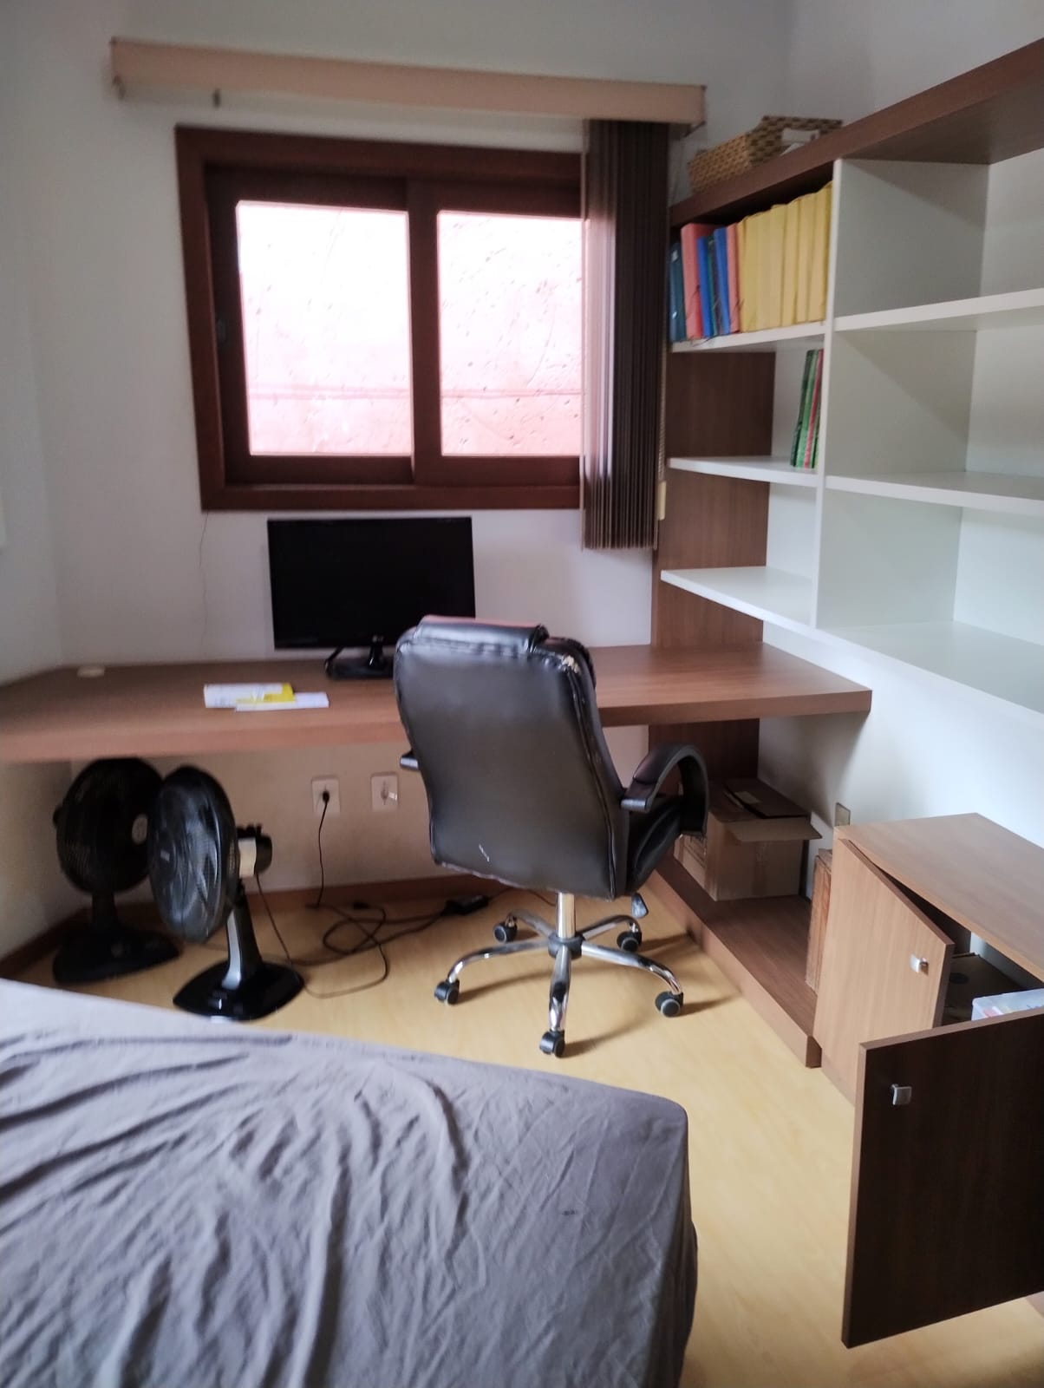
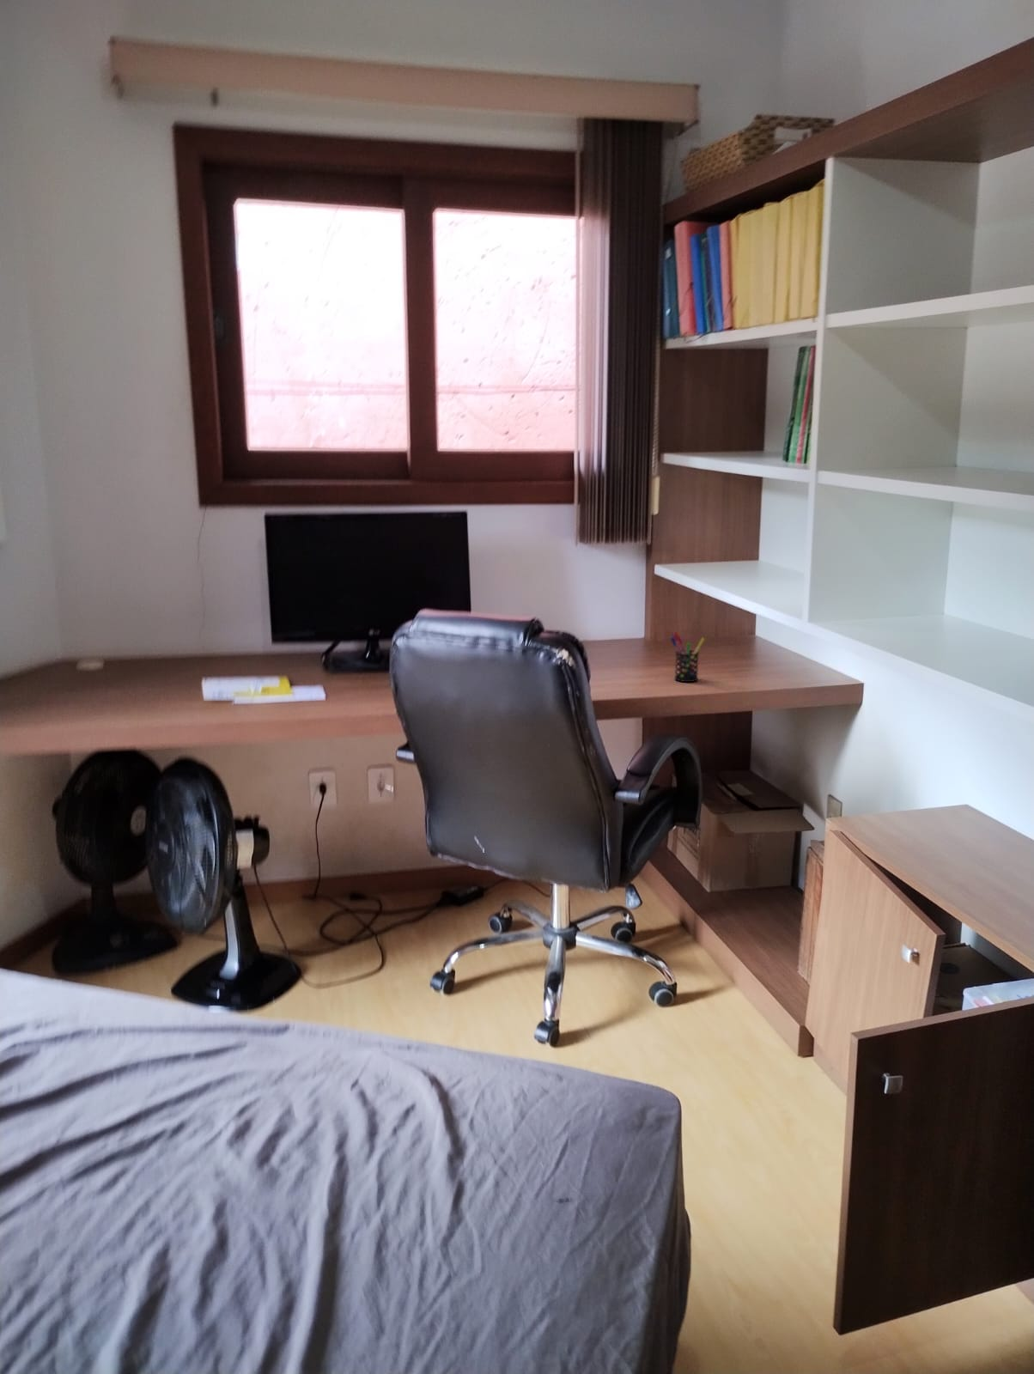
+ pen holder (685, 656)
